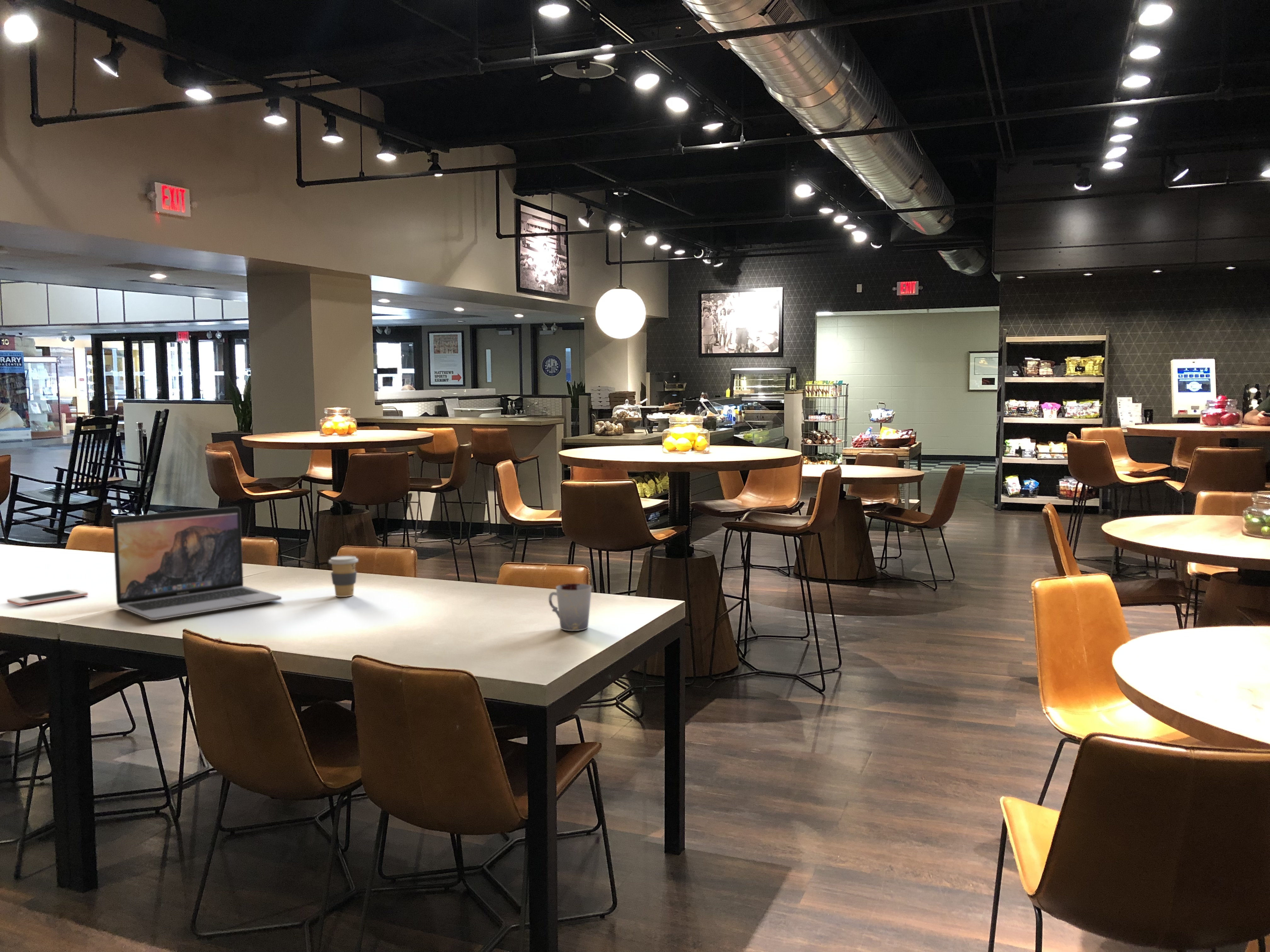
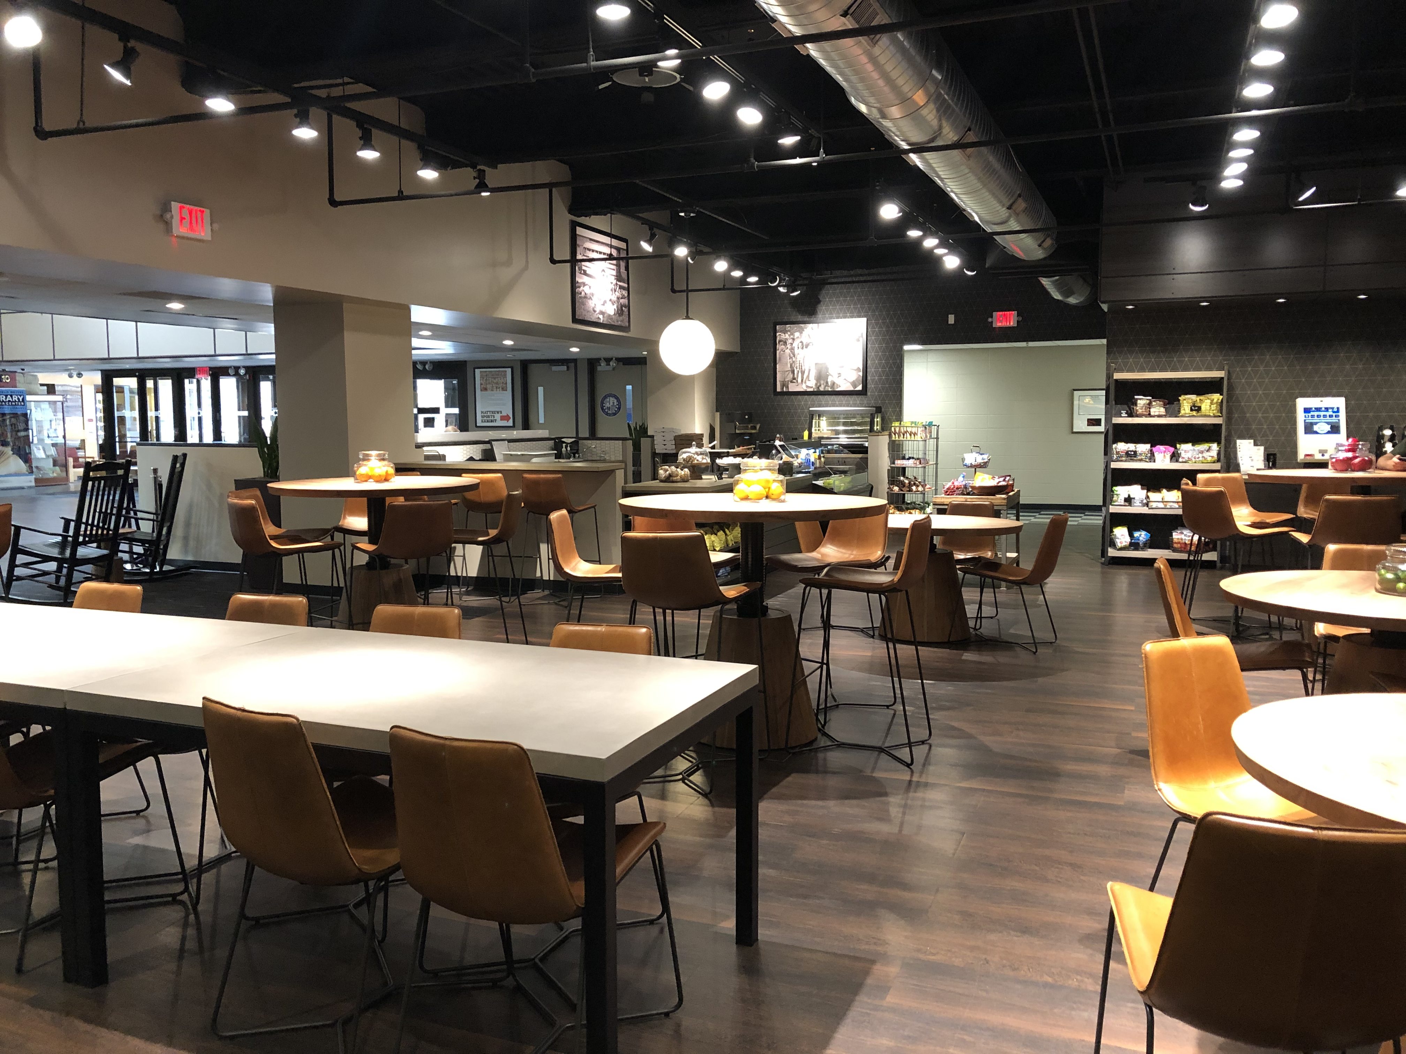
- cell phone (48, 597)
- coffee cup (344, 576)
- cup (568, 606)
- laptop (199, 560)
